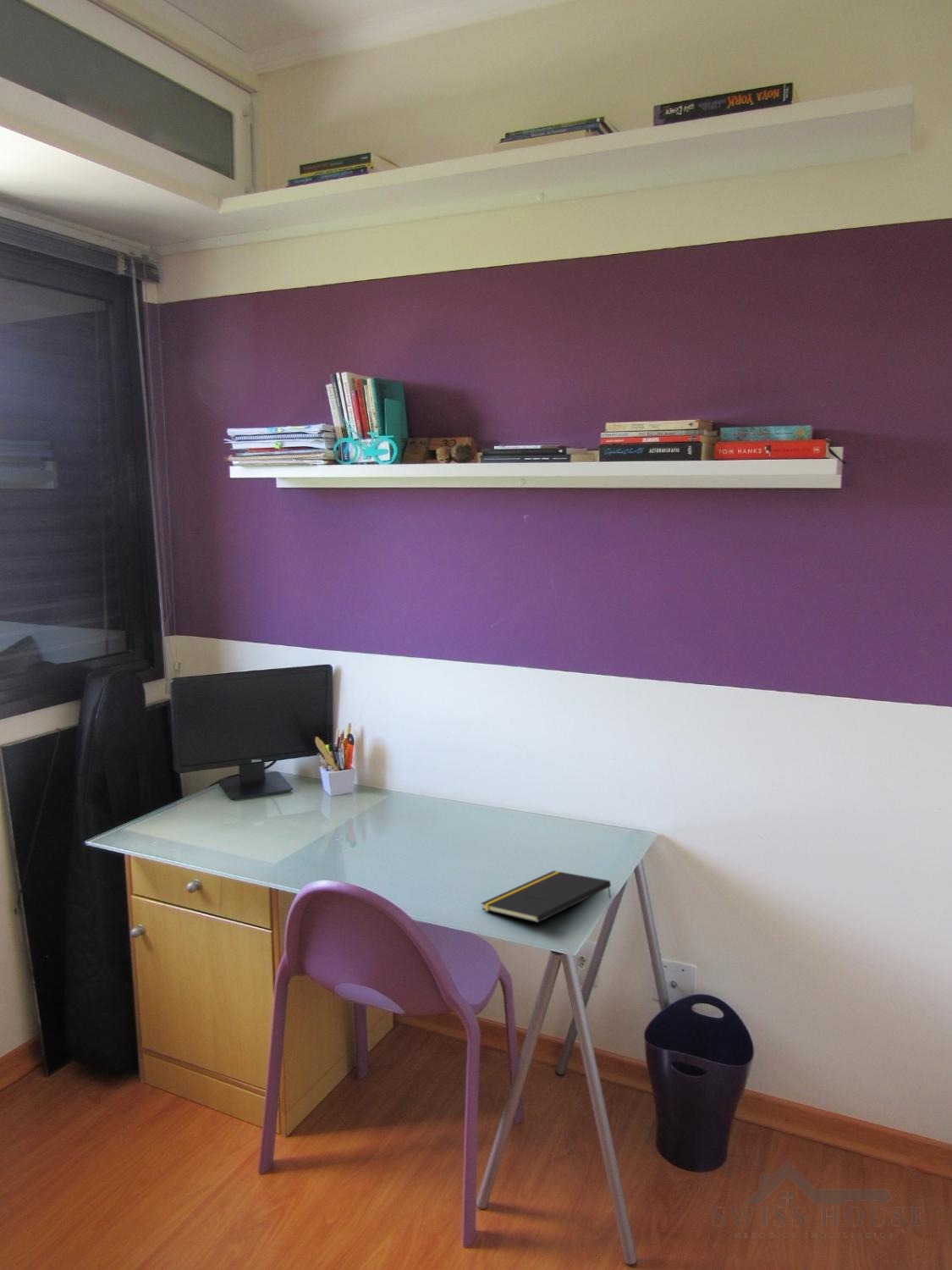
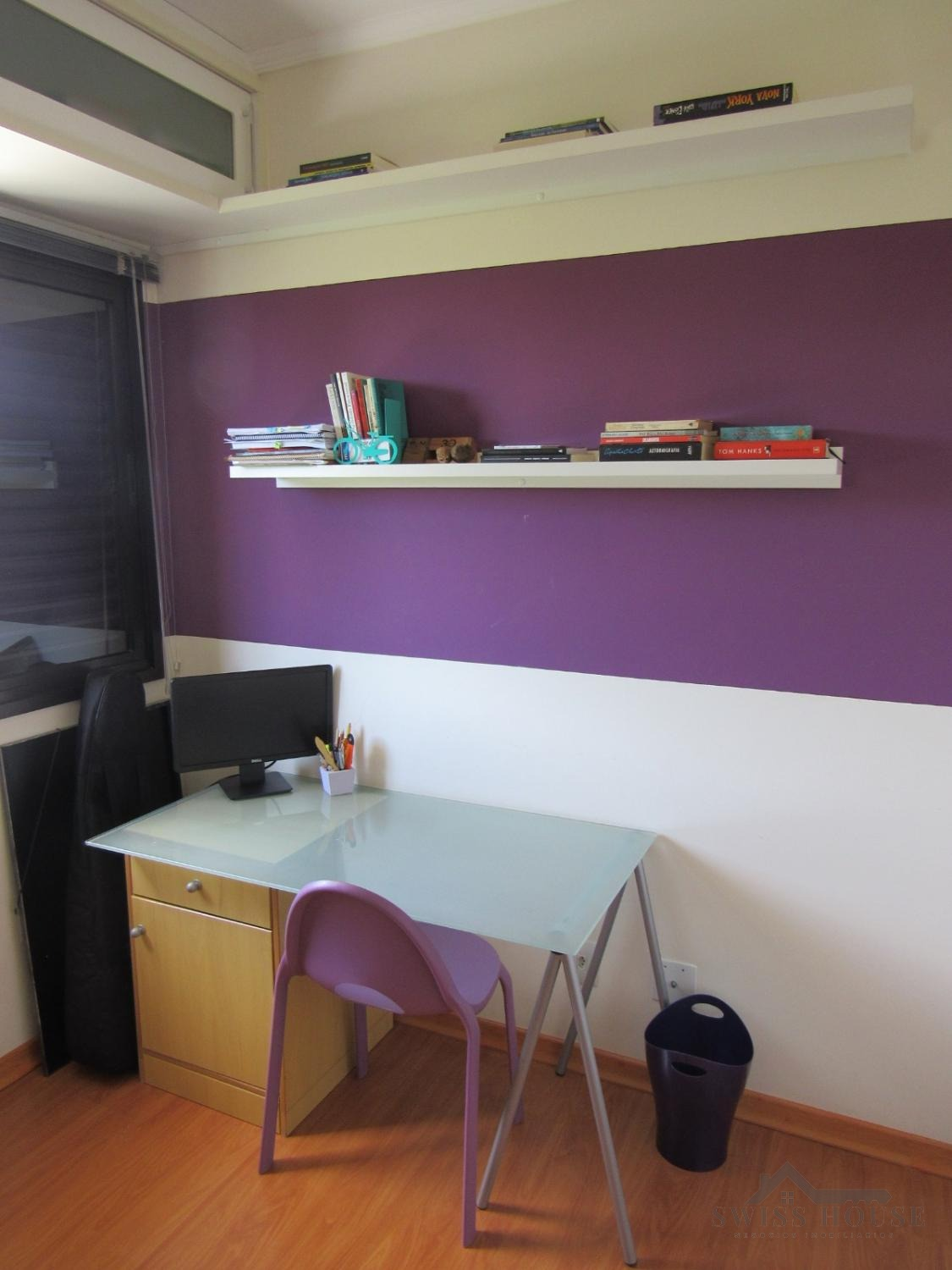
- notepad (546, 895)
